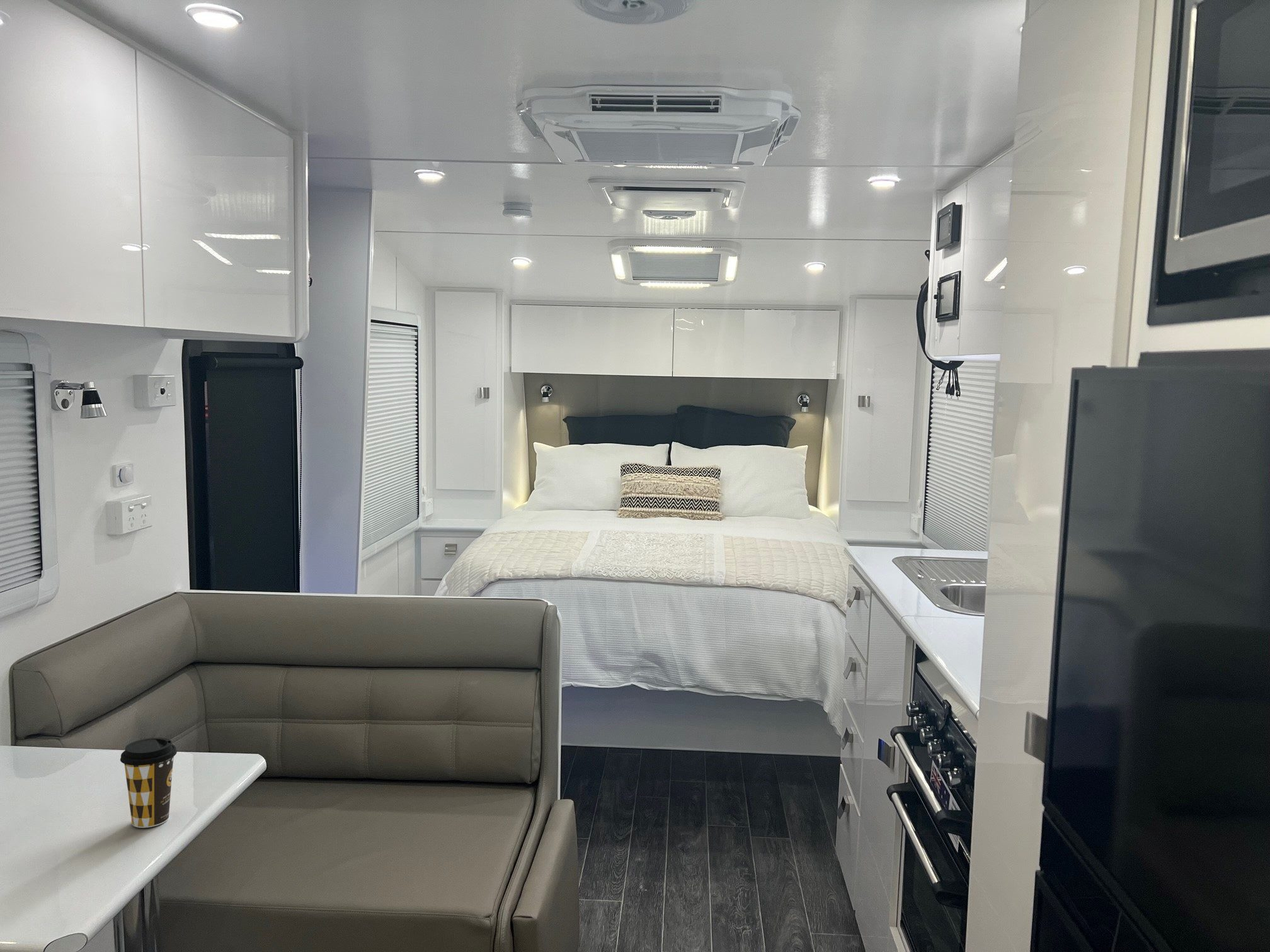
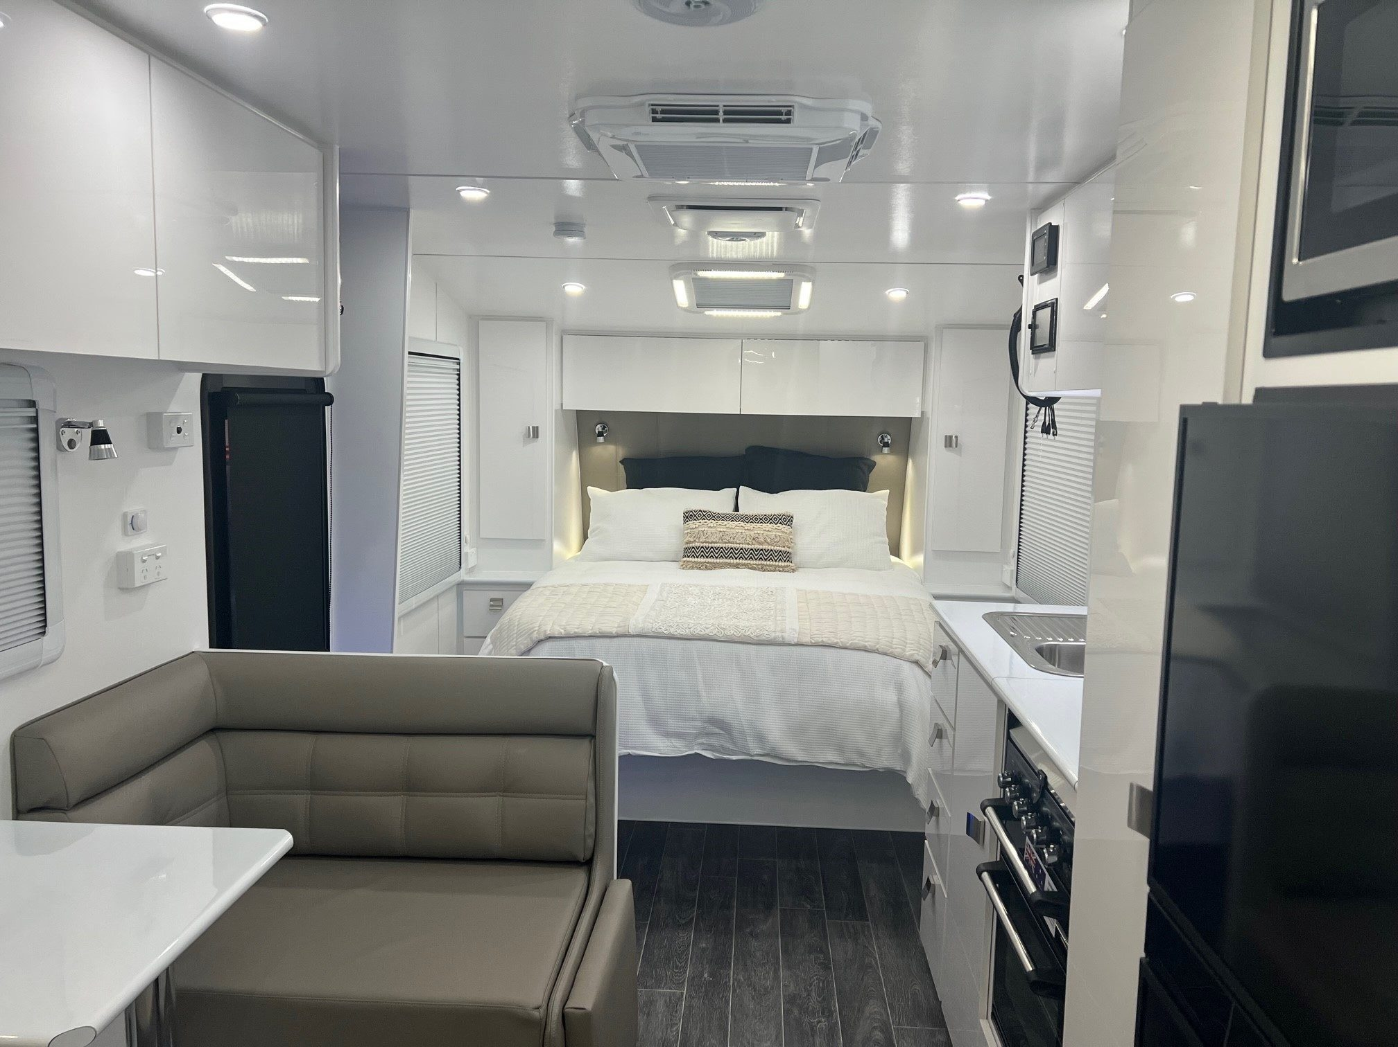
- coffee cup (149, 783)
